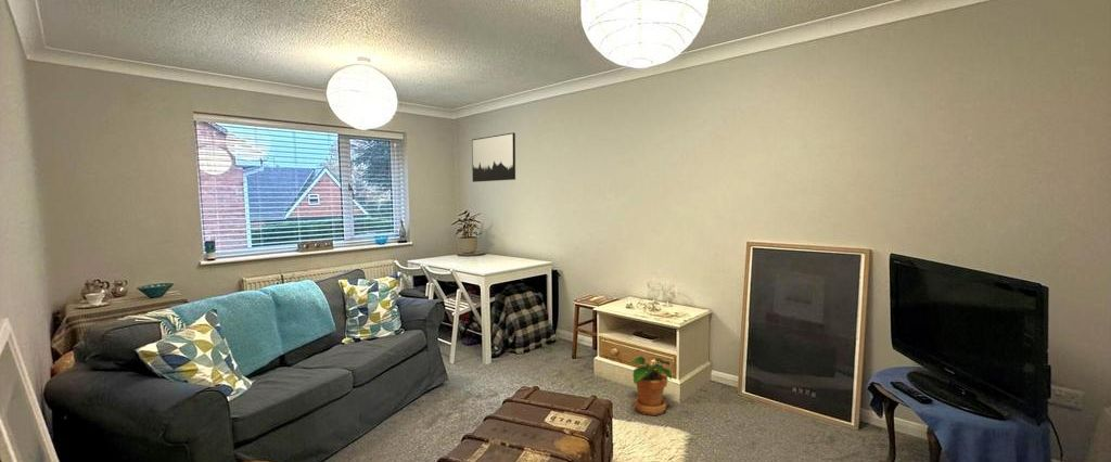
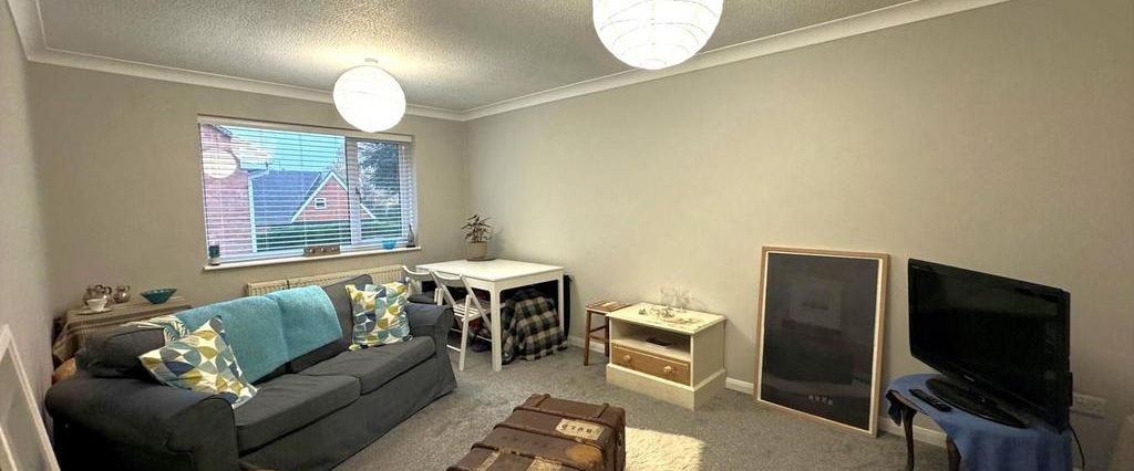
- potted plant (646, 385)
- wall art (493, 158)
